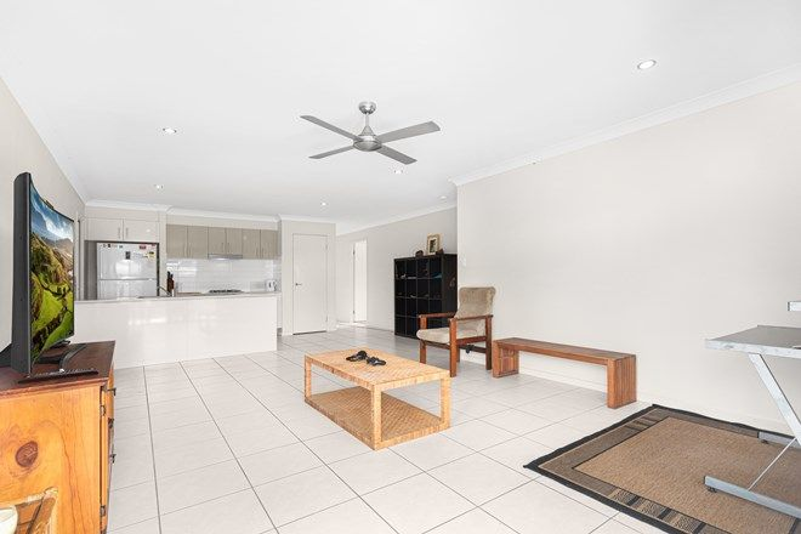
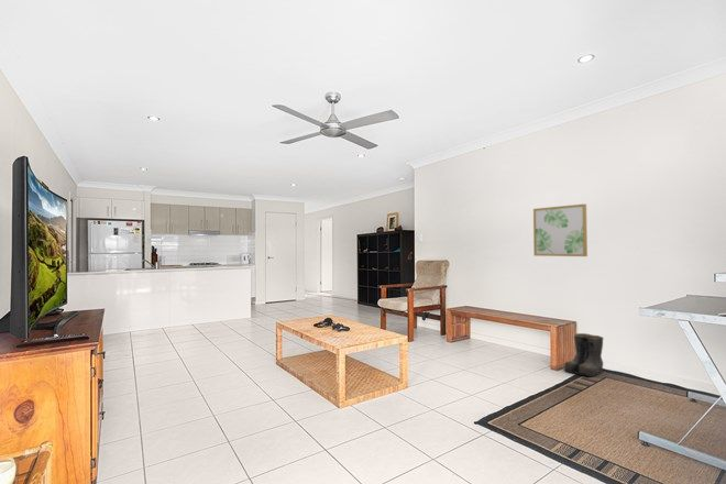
+ boots (584, 353)
+ wall art (559, 231)
